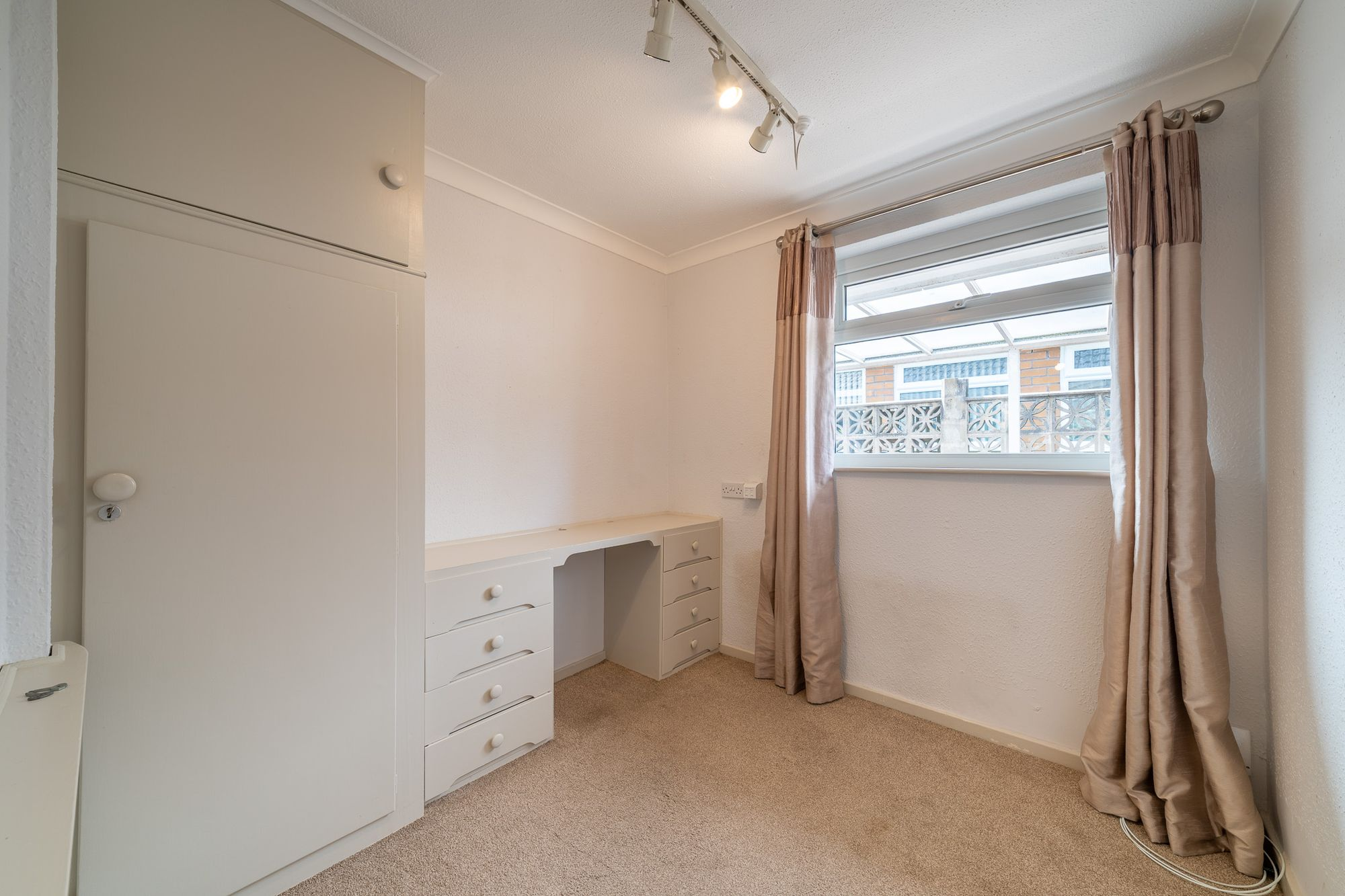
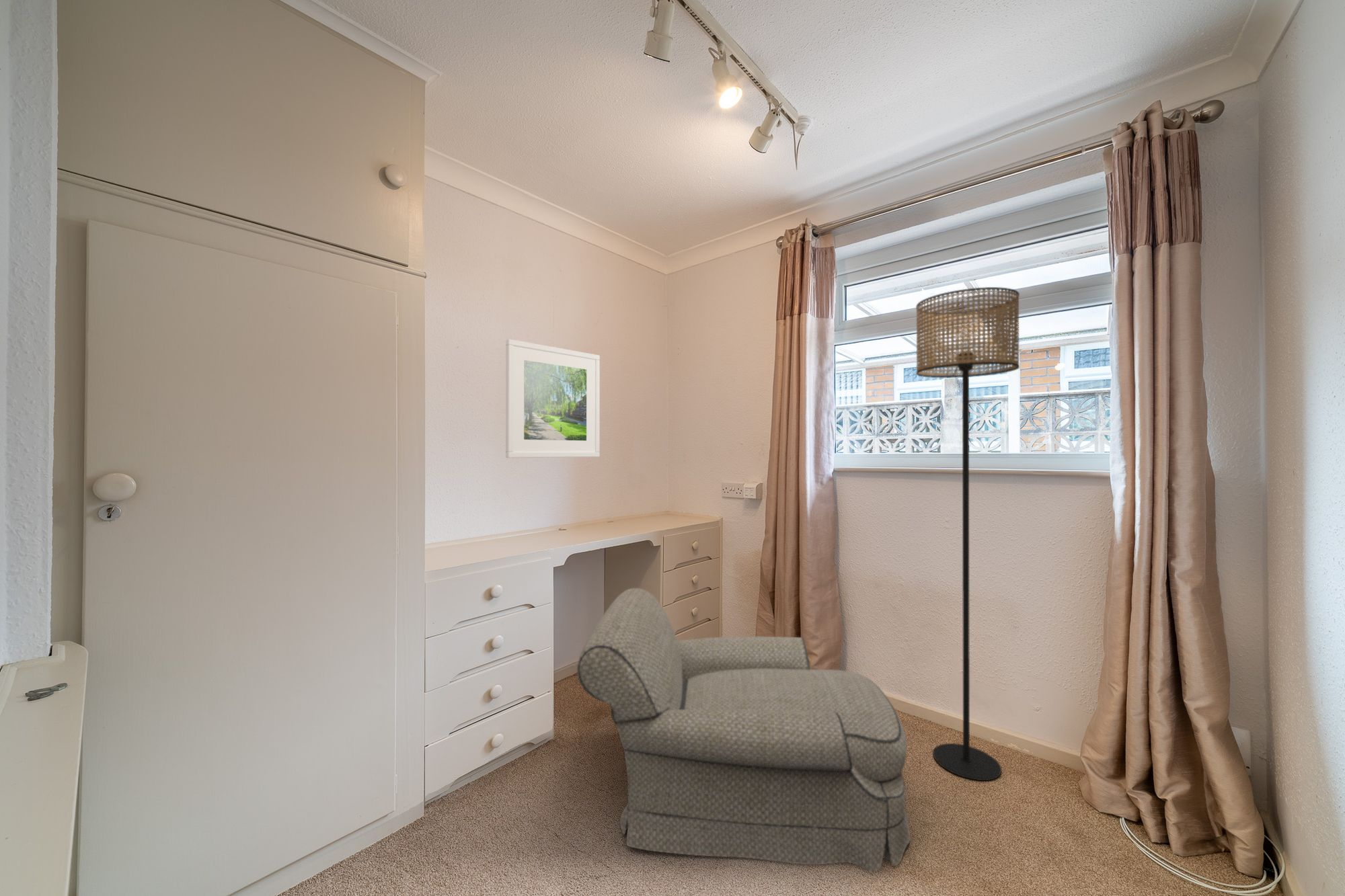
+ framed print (556, 403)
+ armchair (742, 696)
+ floor lamp (966, 531)
